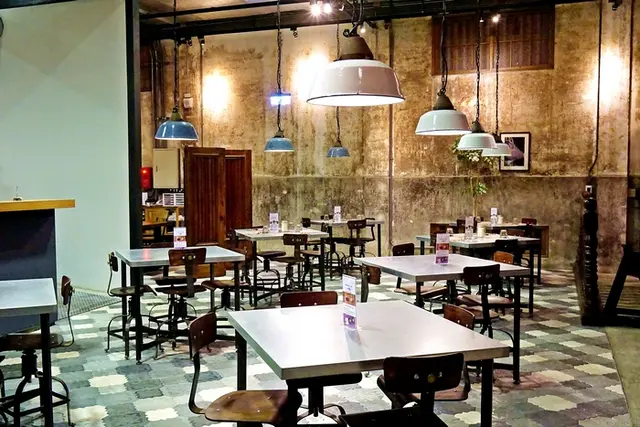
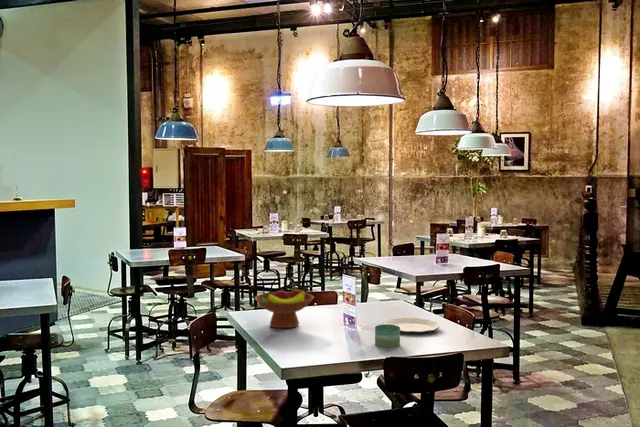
+ plate (411, 326)
+ candle (387, 335)
+ fruit bowl (284, 305)
